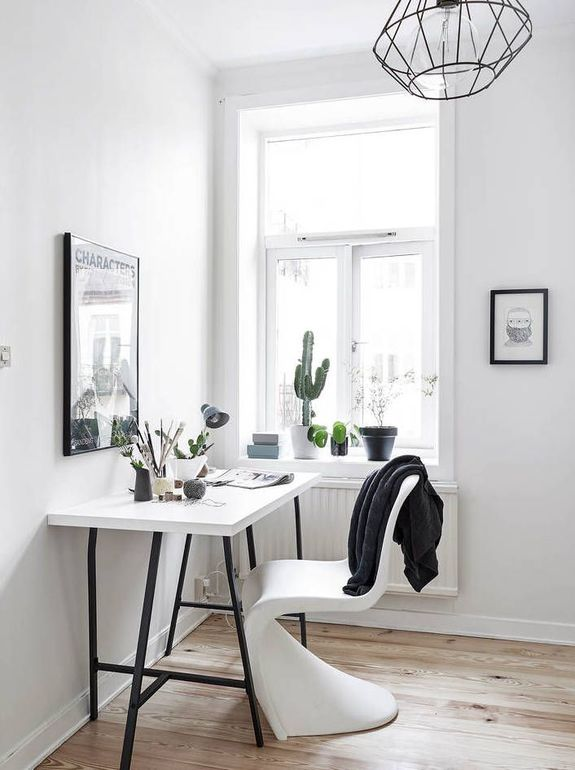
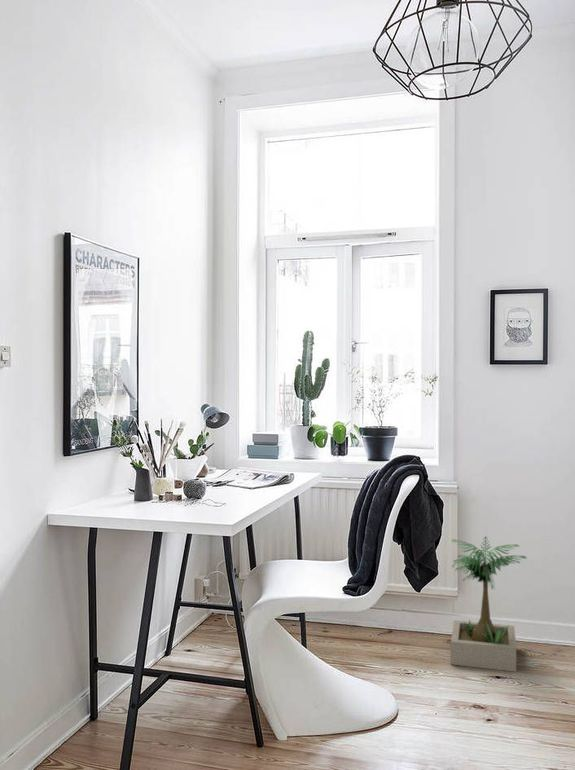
+ potted plant (488, 599)
